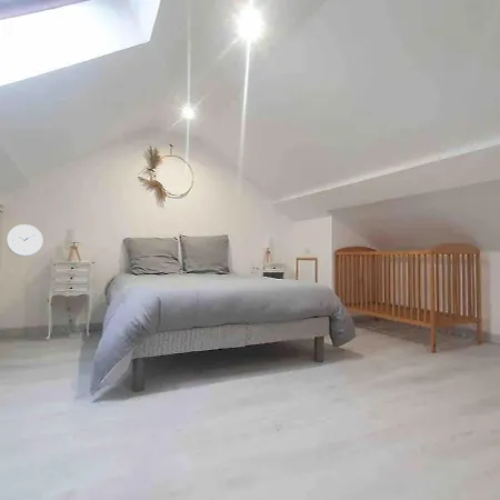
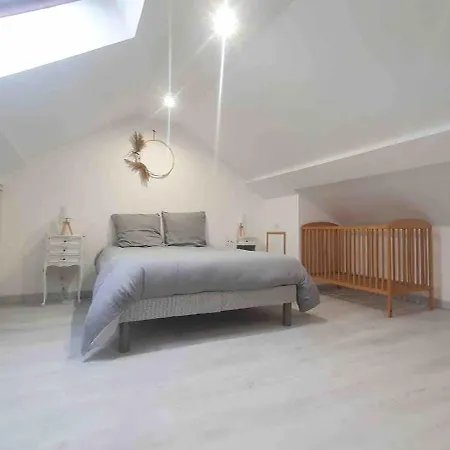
- wall clock (24, 240)
